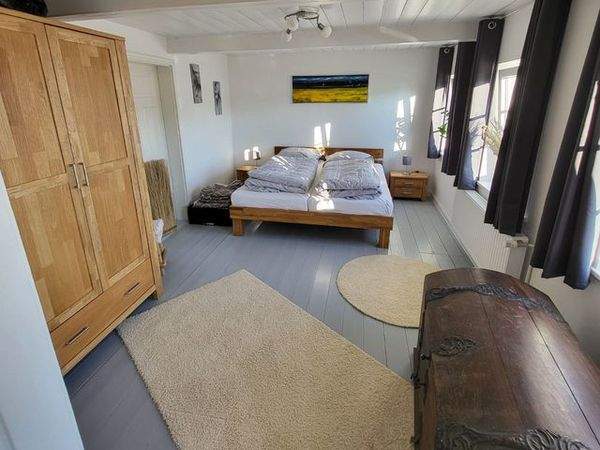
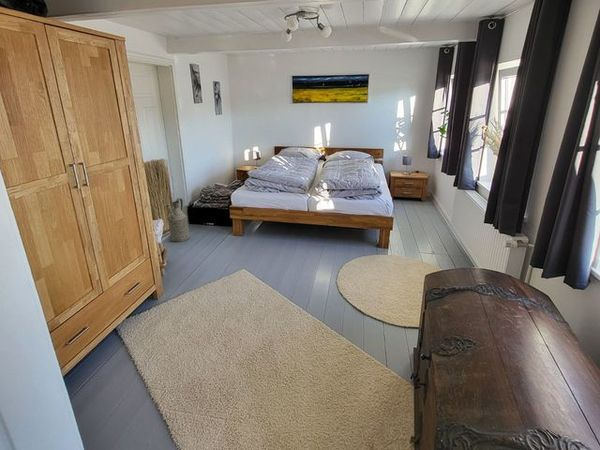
+ watering can (177, 220)
